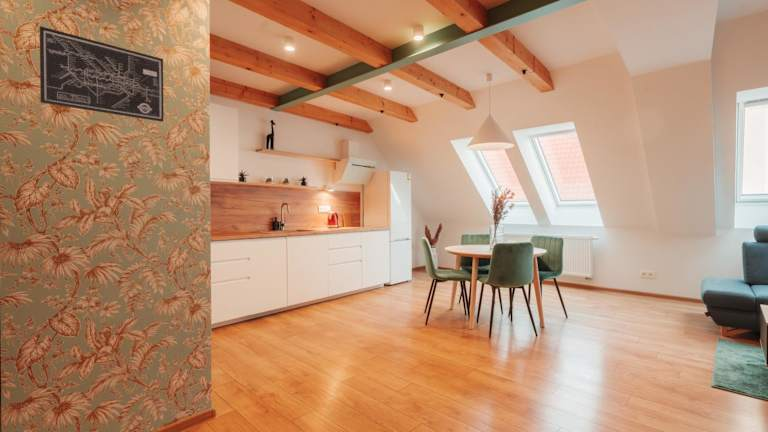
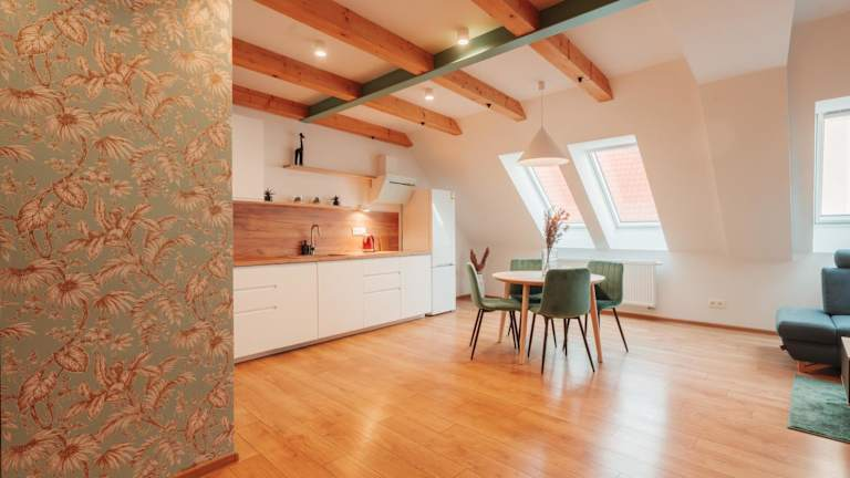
- wall art (107, 78)
